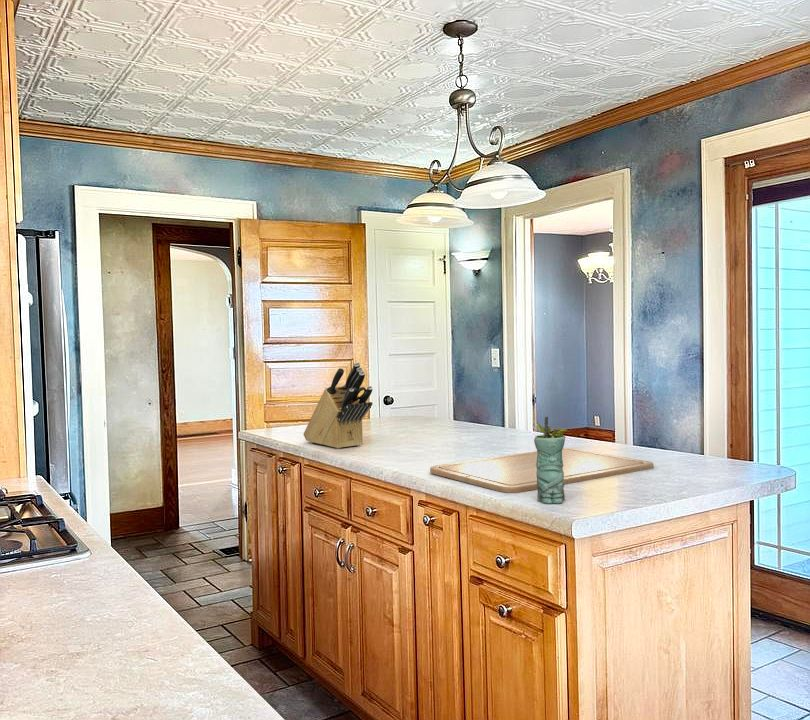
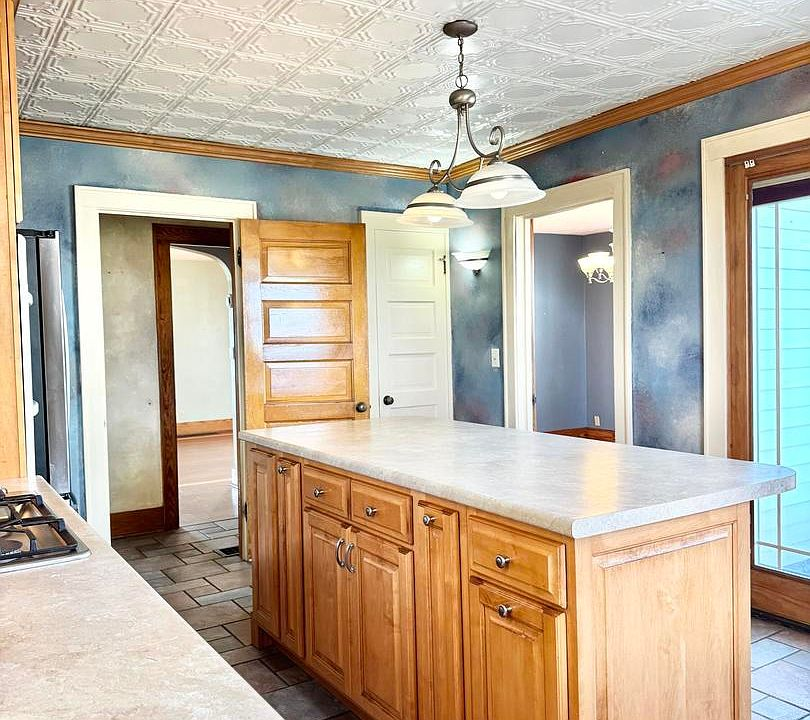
- knife block (337, 403)
- chopping board (536, 467)
- mug (549, 457)
